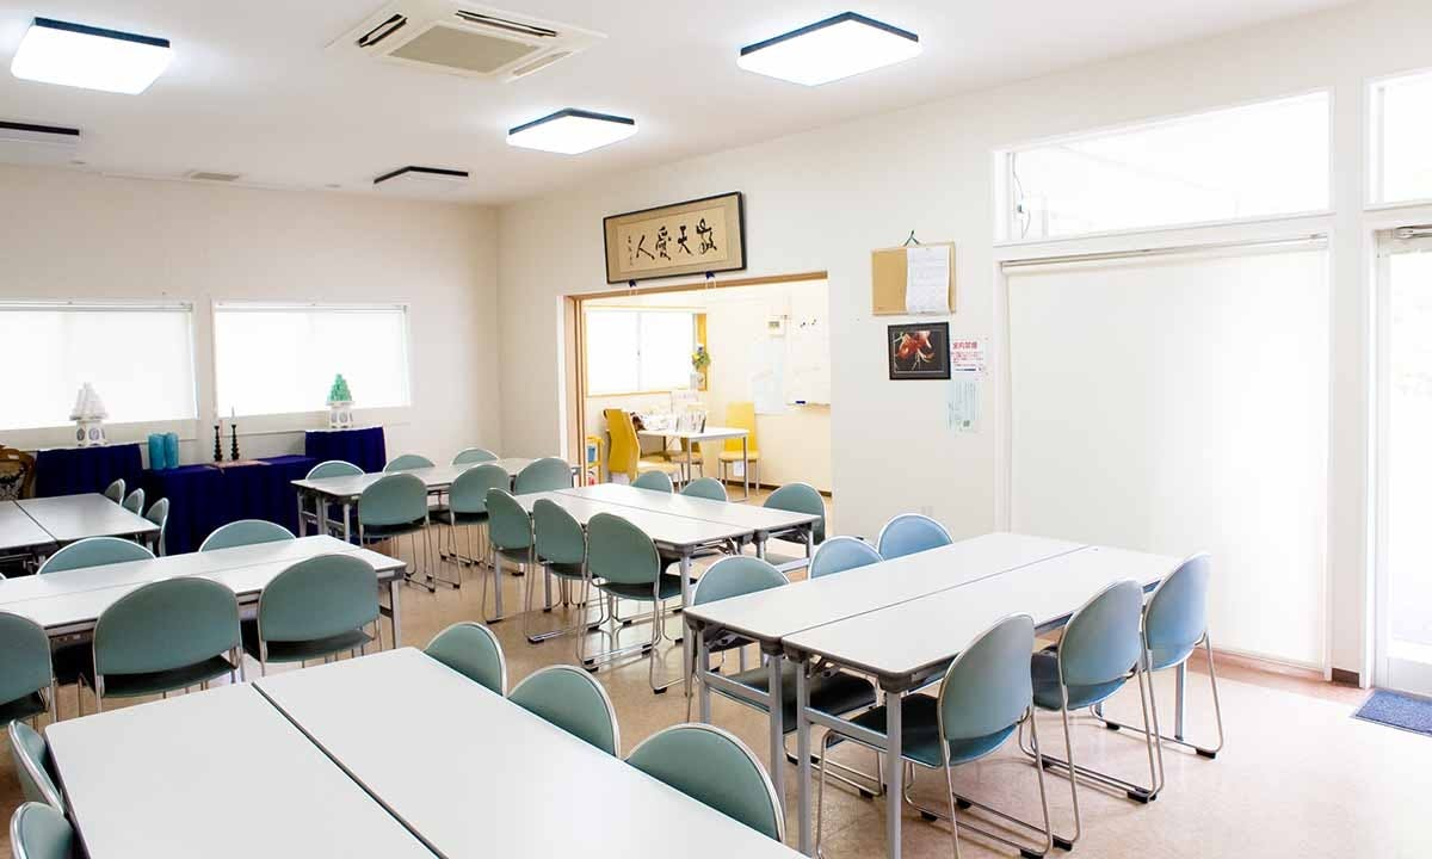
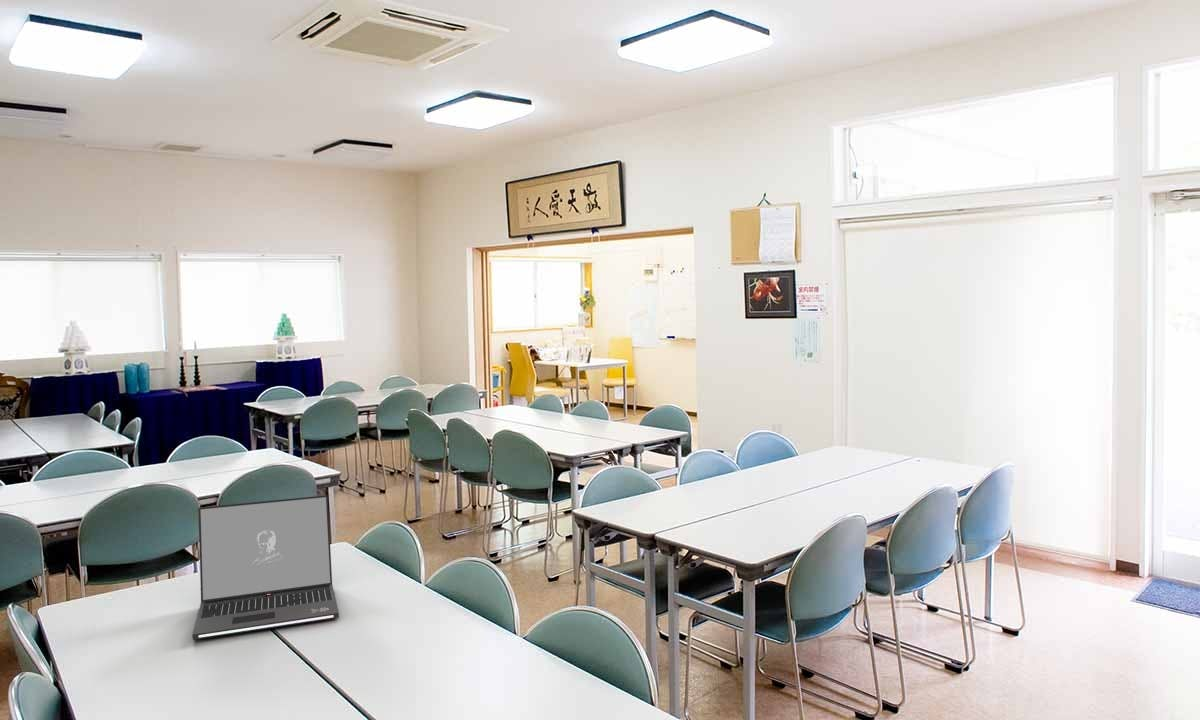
+ laptop (266, 560)
